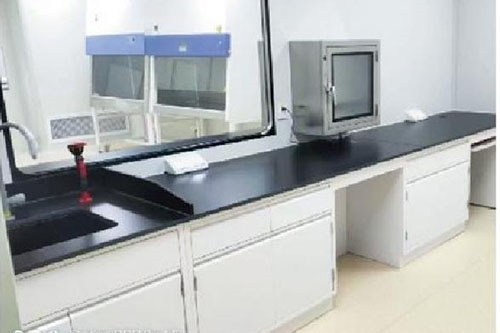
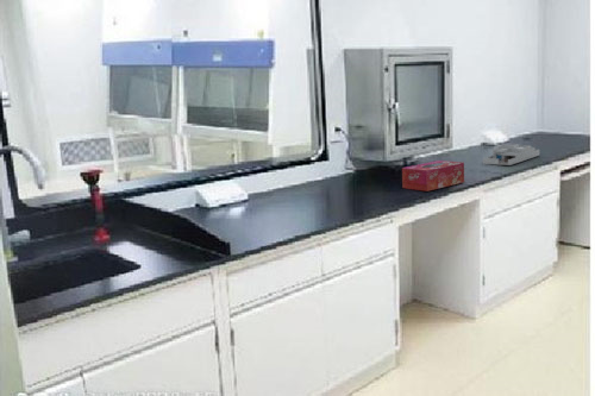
+ tissue box (433, 175)
+ desk organizer (512, 152)
